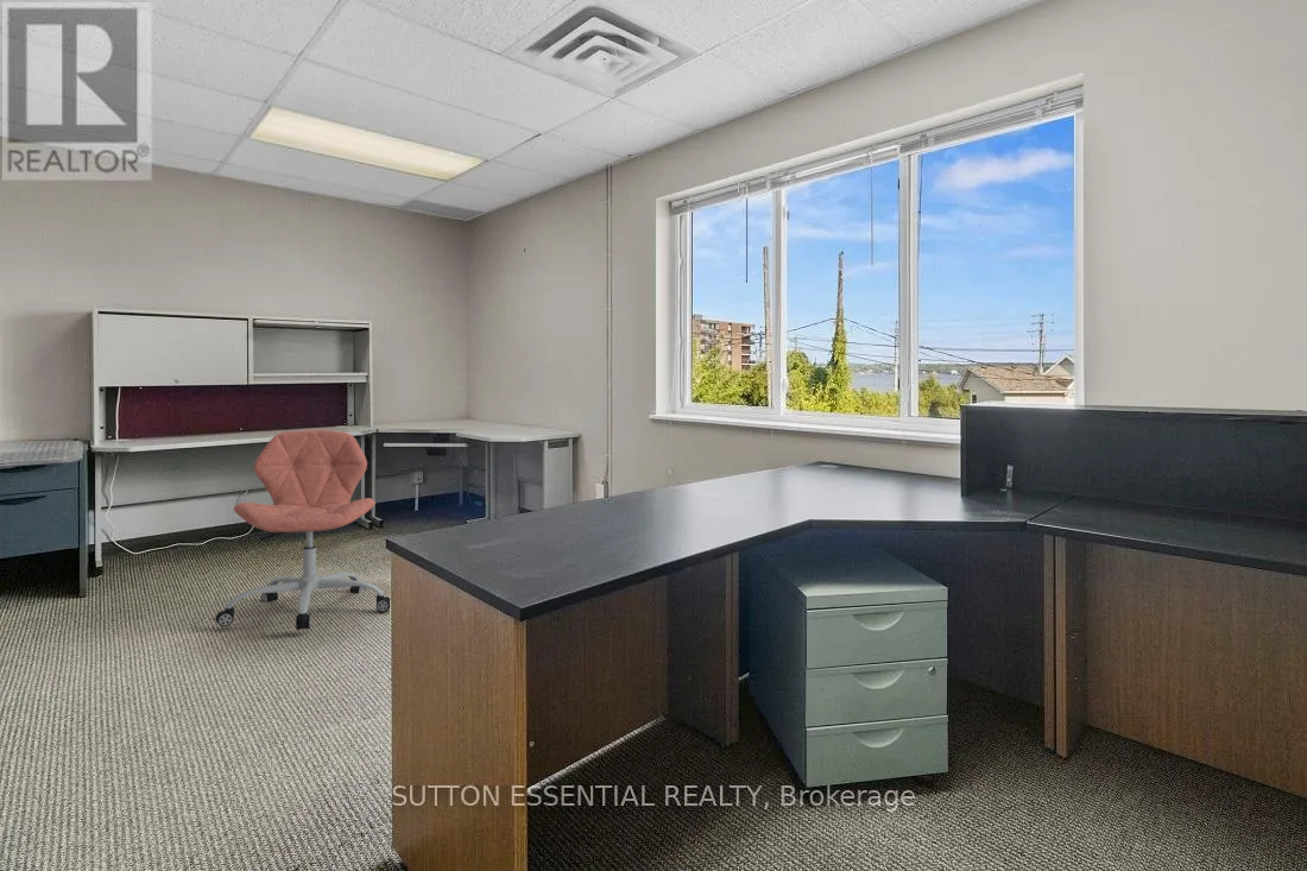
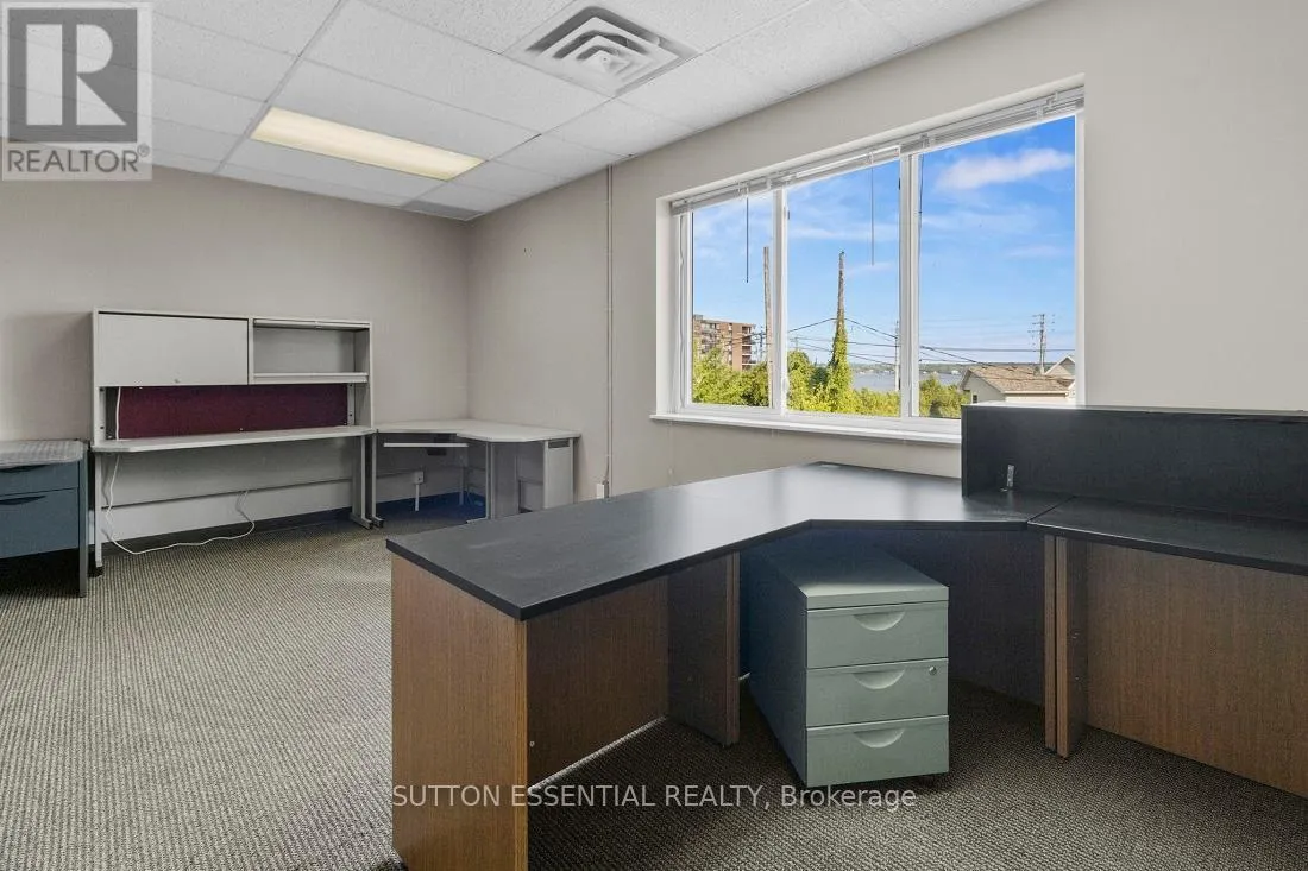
- office chair (309, 520)
